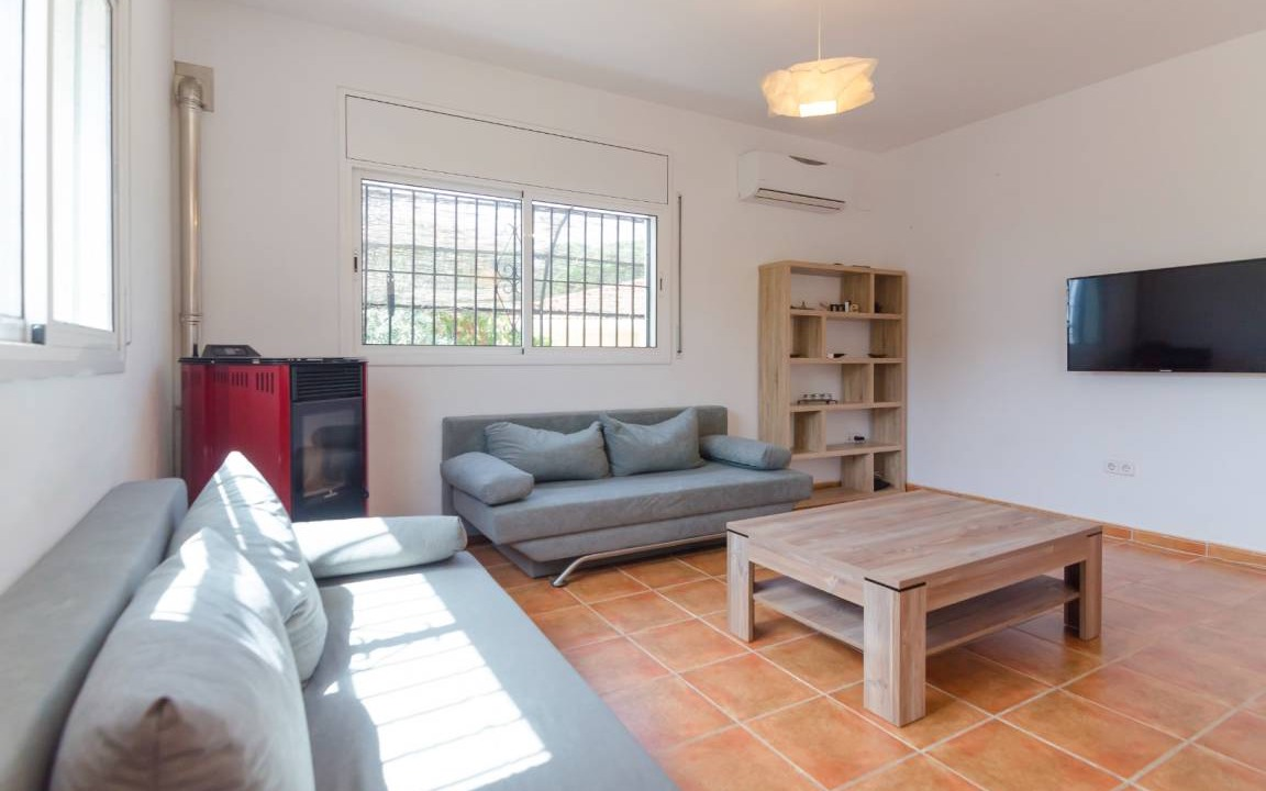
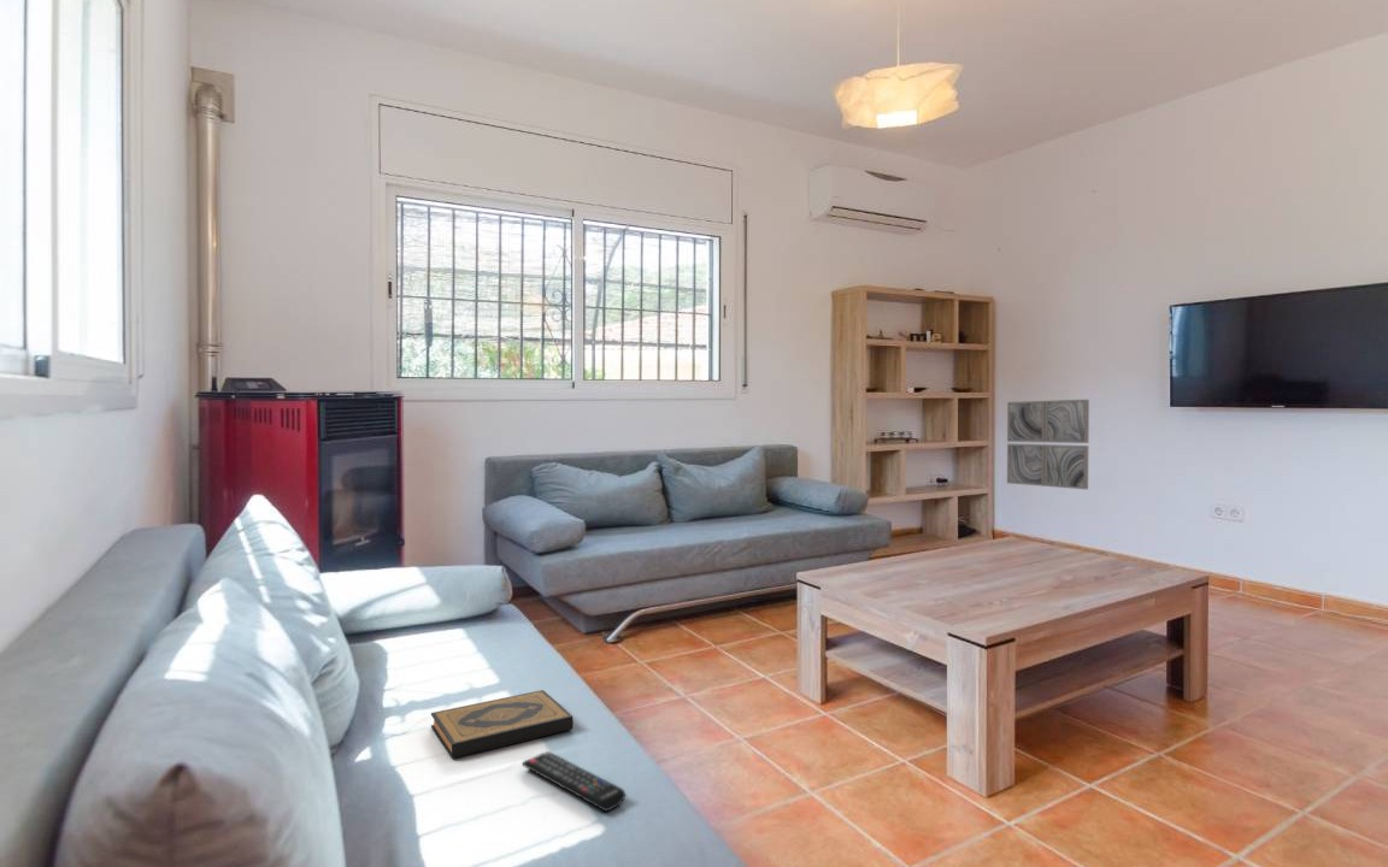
+ remote control (571, 779)
+ hardback book (501, 721)
+ wall art (1045, 444)
